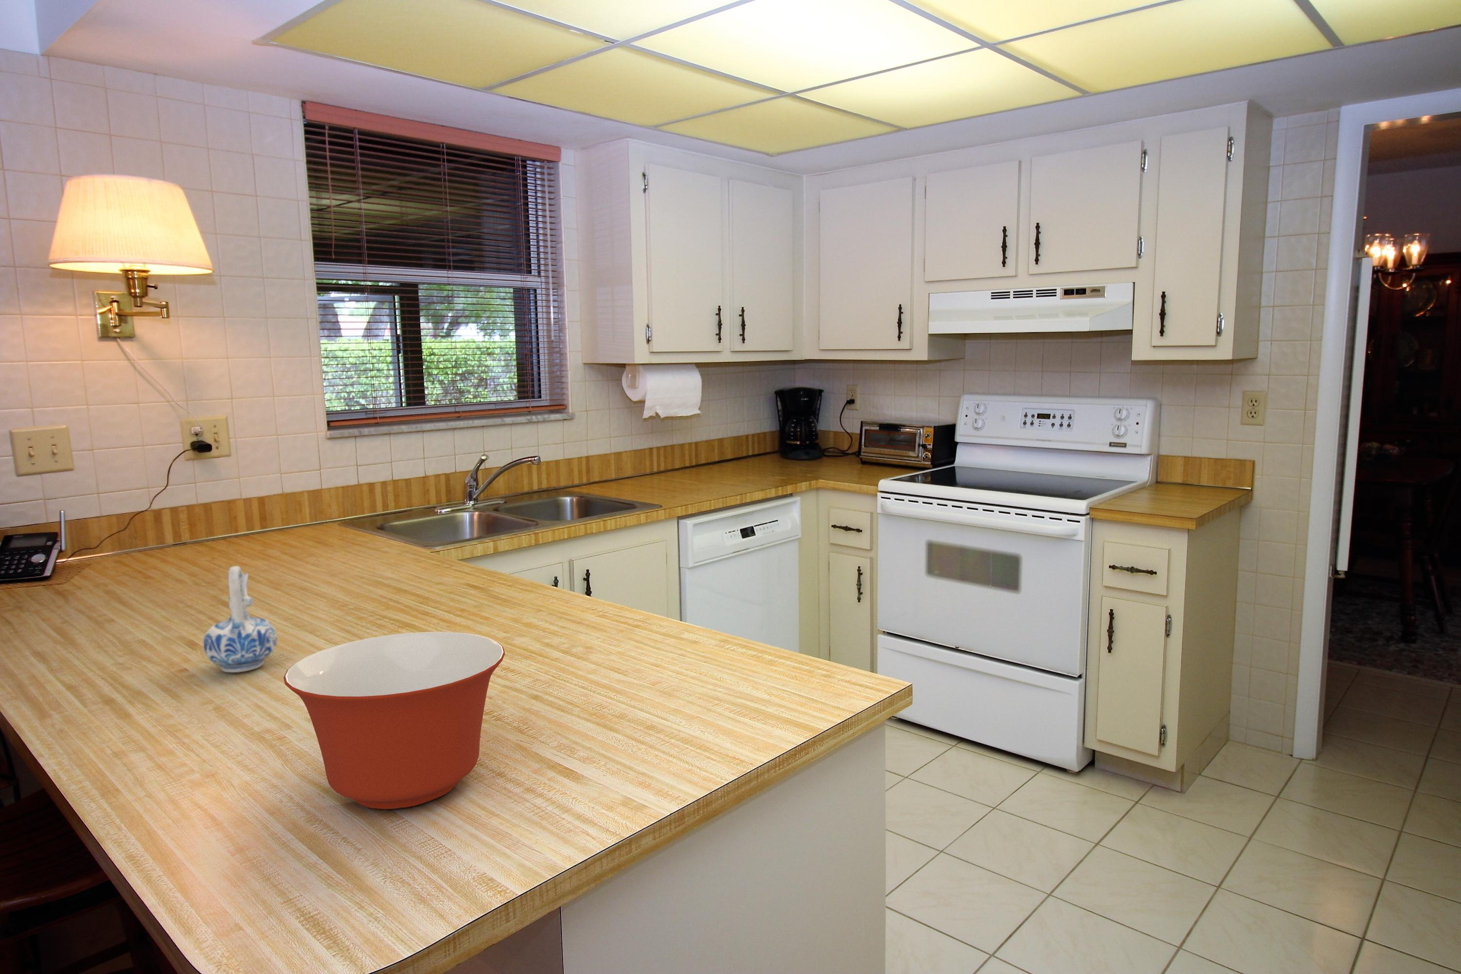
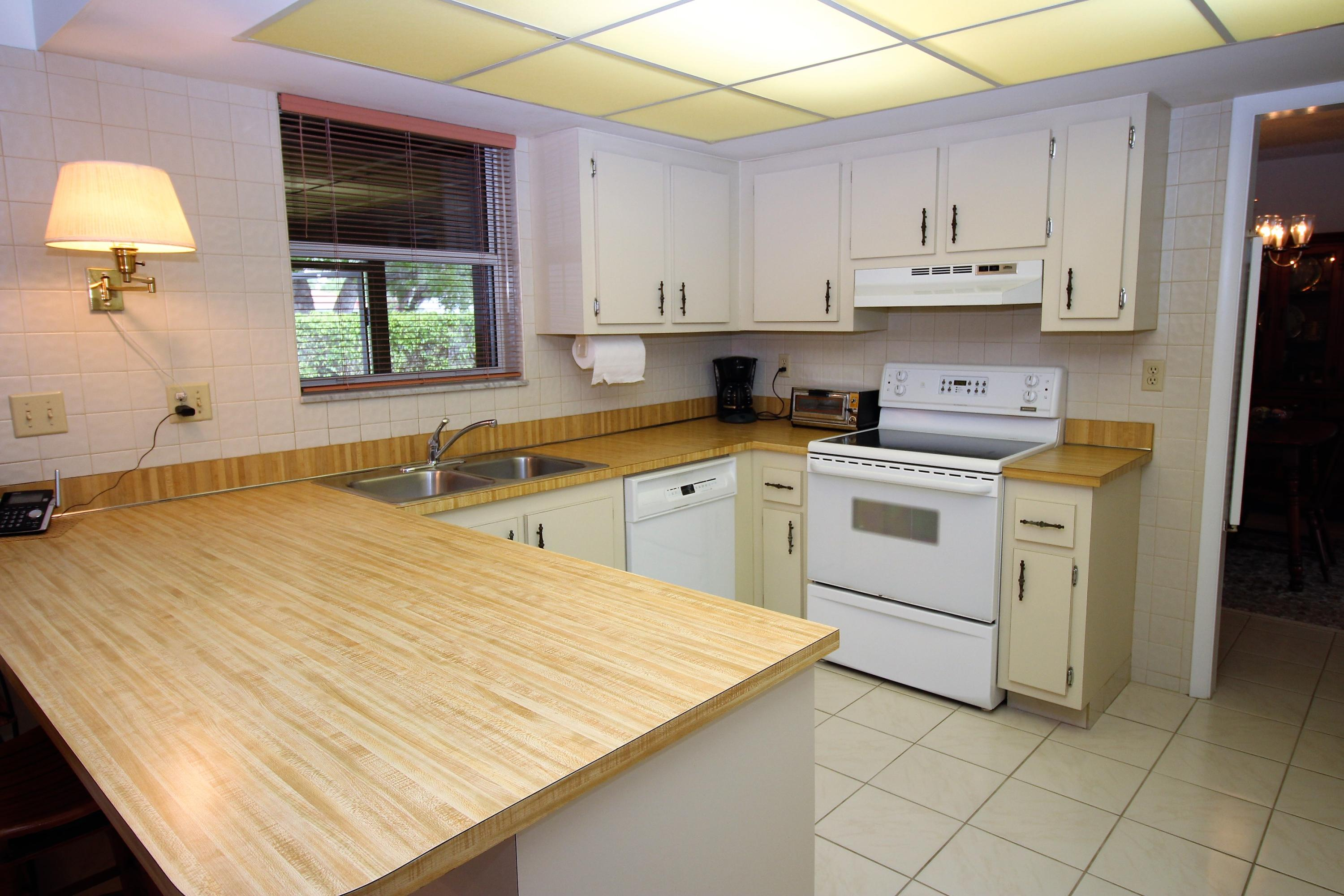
- mixing bowl (402, 723)
- ceramic pitcher (239, 615)
